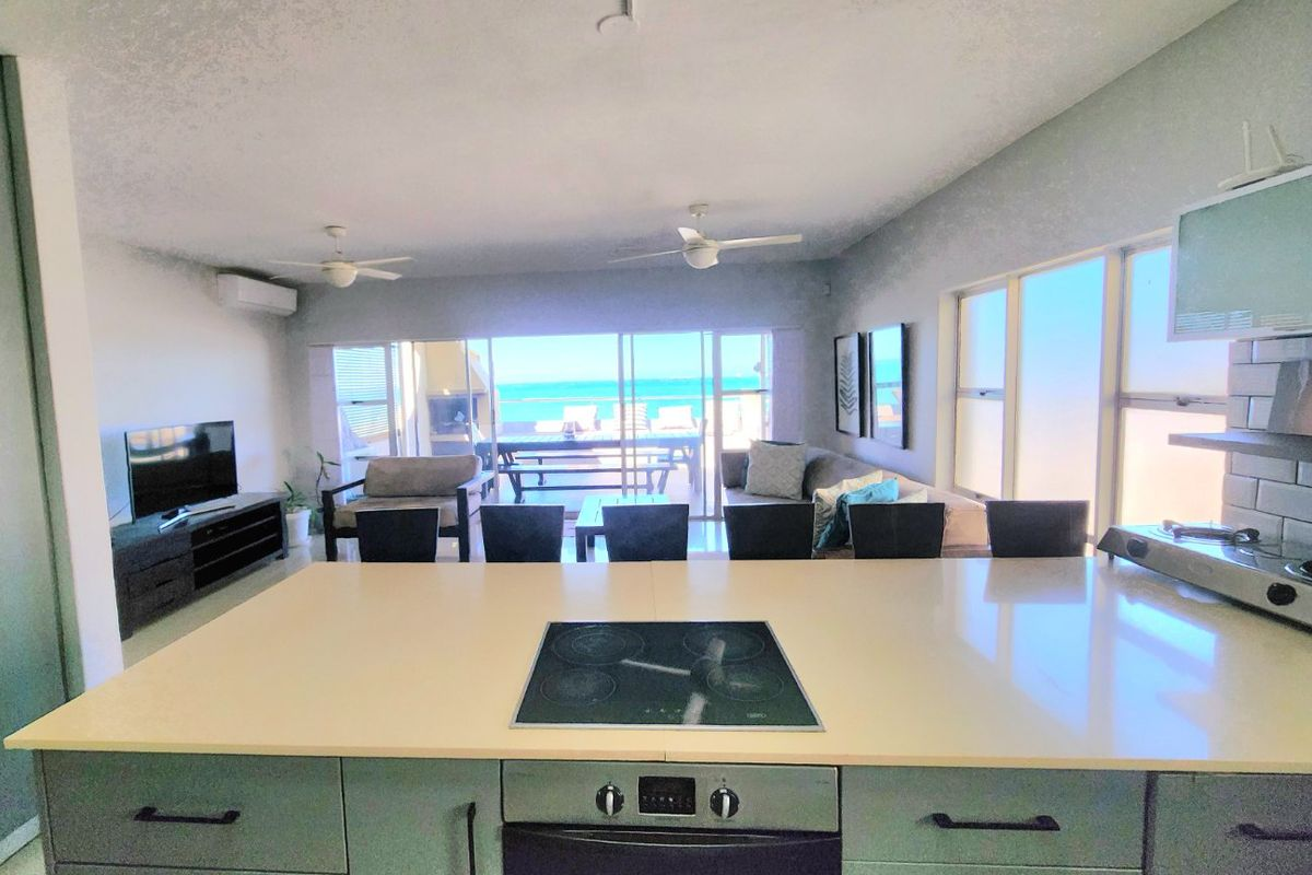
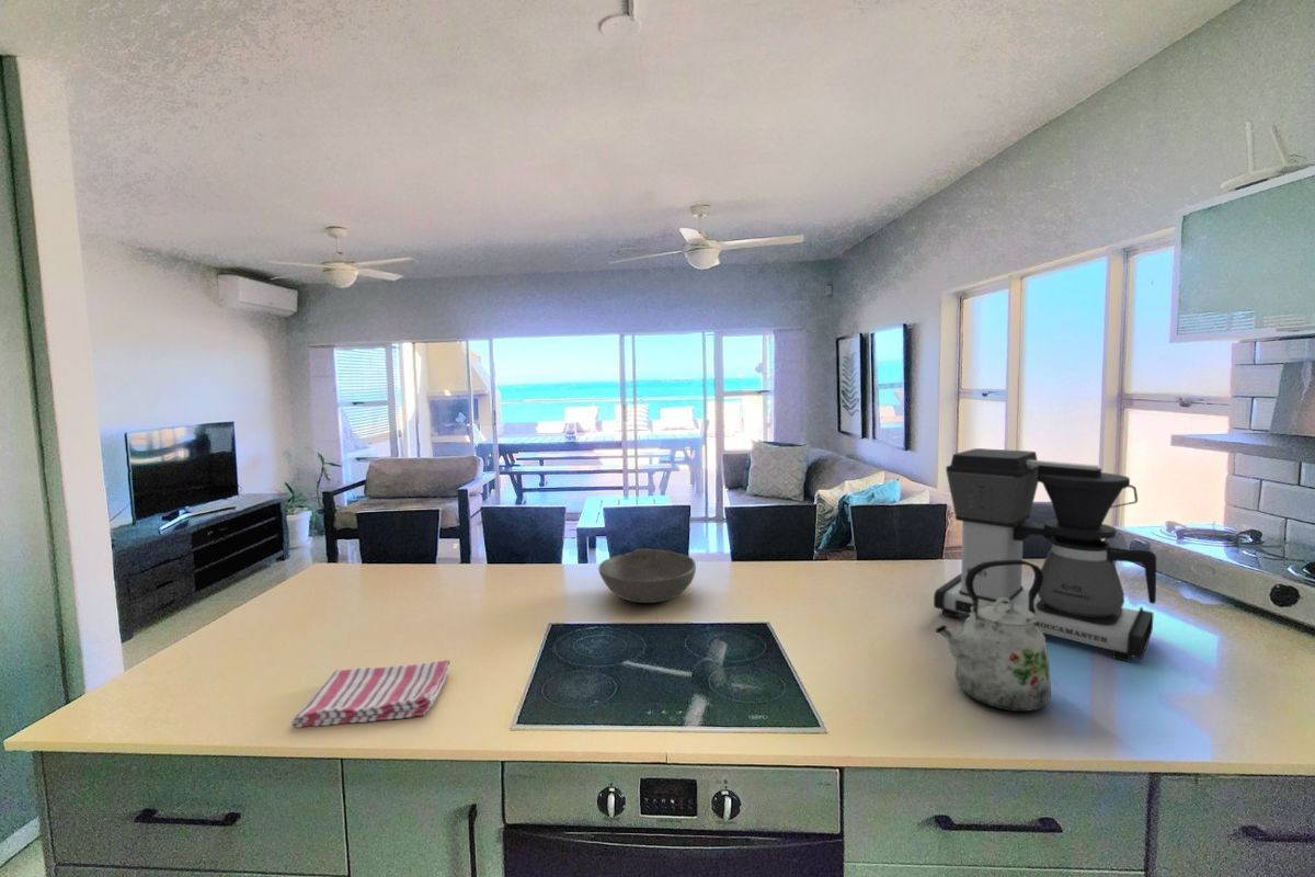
+ kettle (988, 630)
+ dish towel (377, 687)
+ bowl (648, 579)
+ coffee maker (1044, 537)
